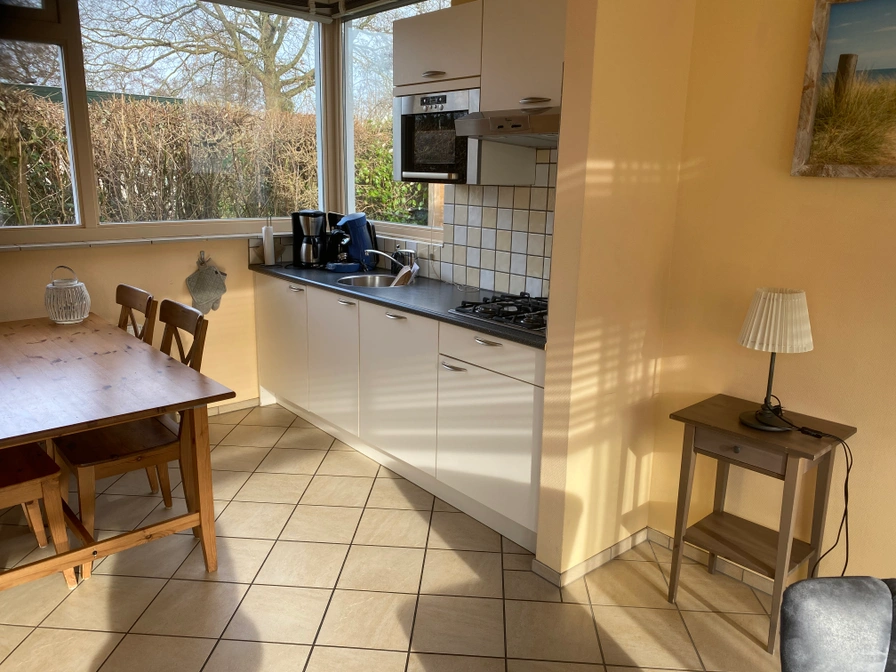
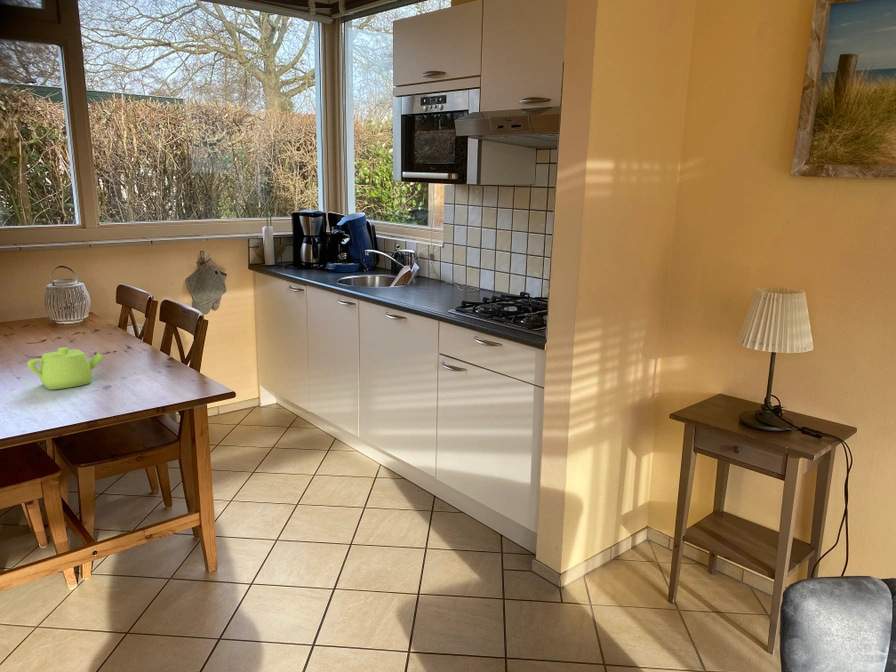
+ teapot (67, 365)
